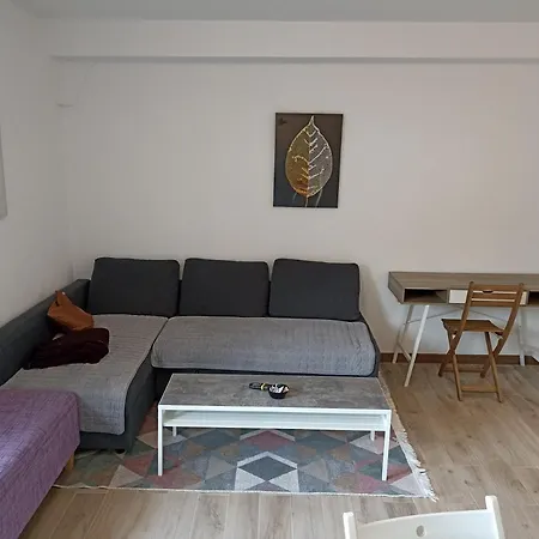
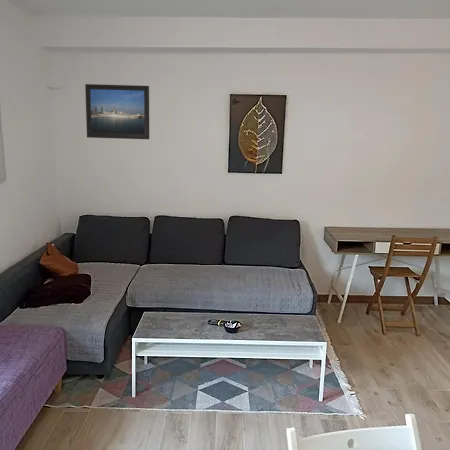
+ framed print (117, 112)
